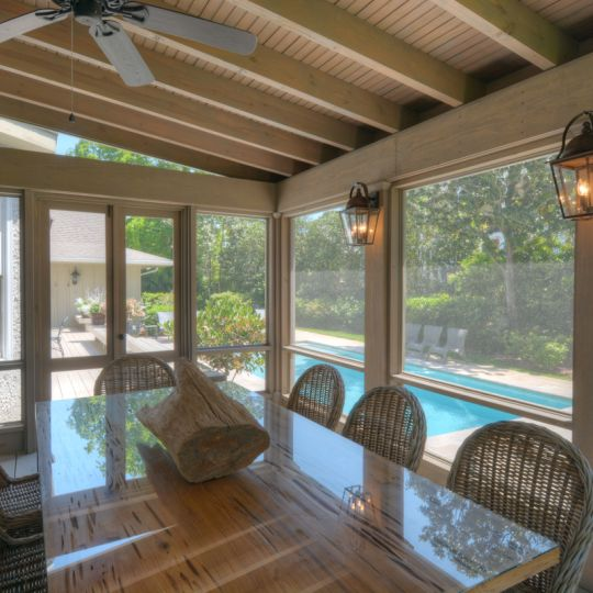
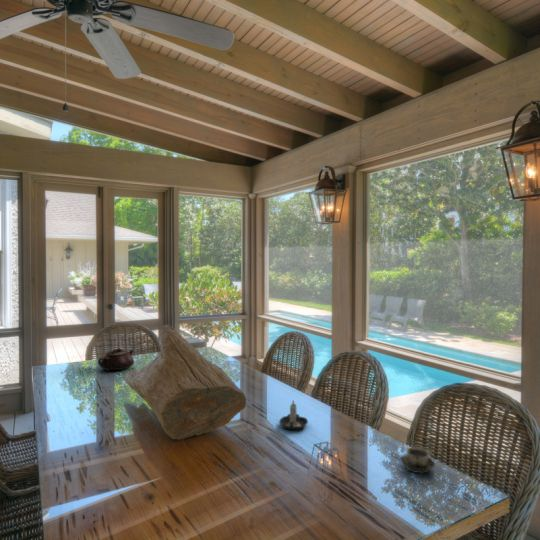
+ cup (417, 460)
+ teapot (116, 358)
+ candle (293, 413)
